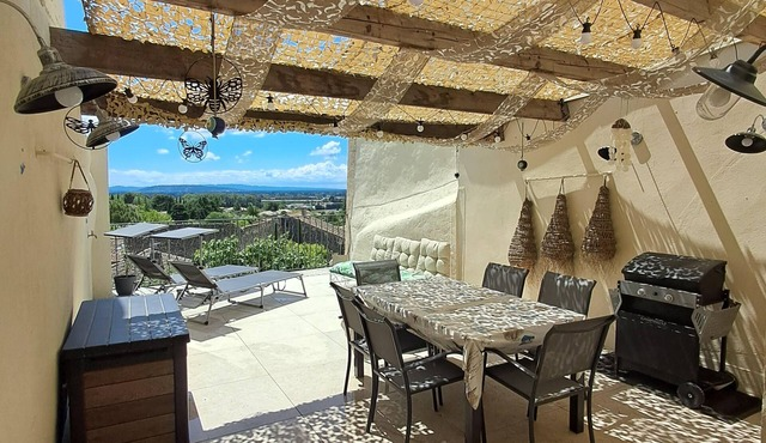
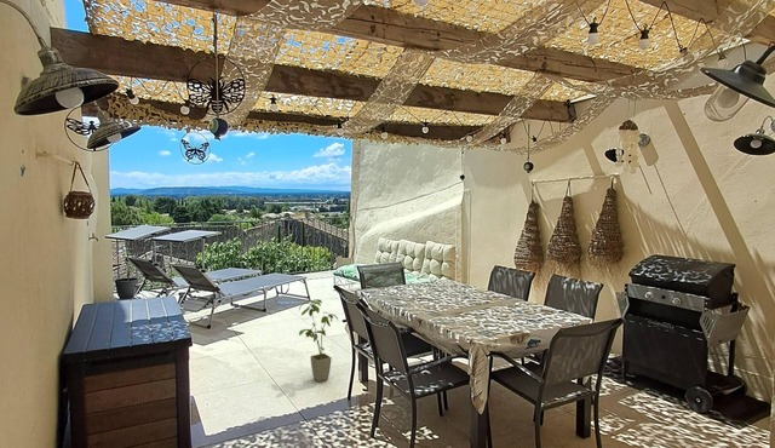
+ house plant (314, 340)
